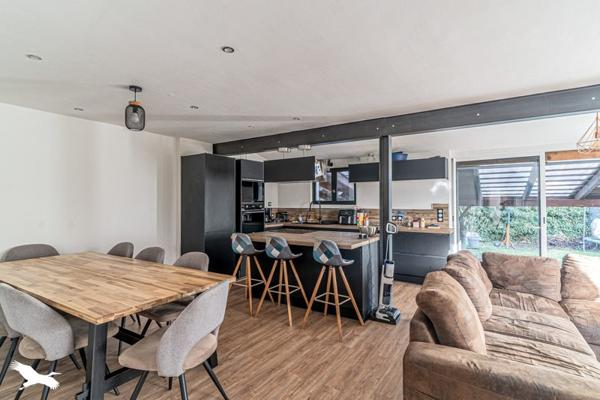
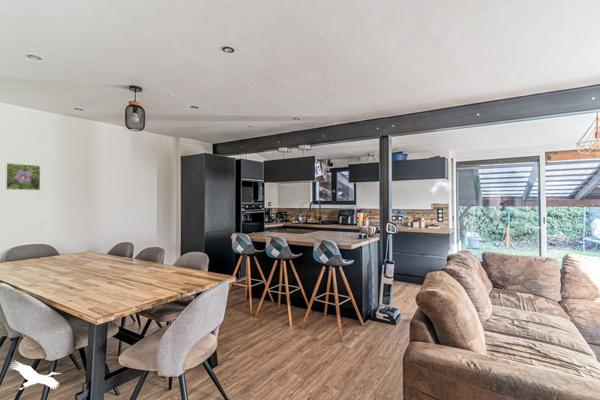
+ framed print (23, 177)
